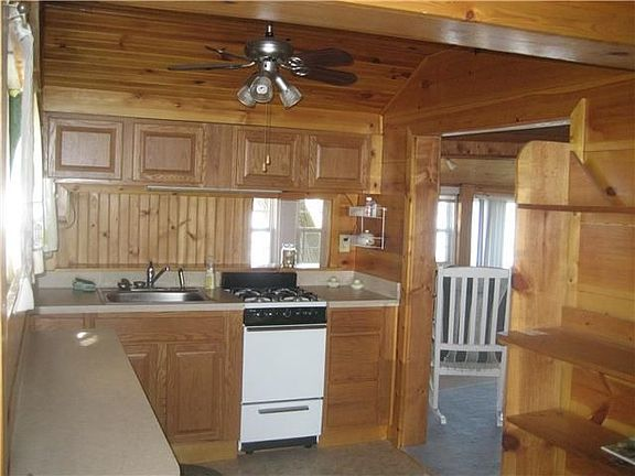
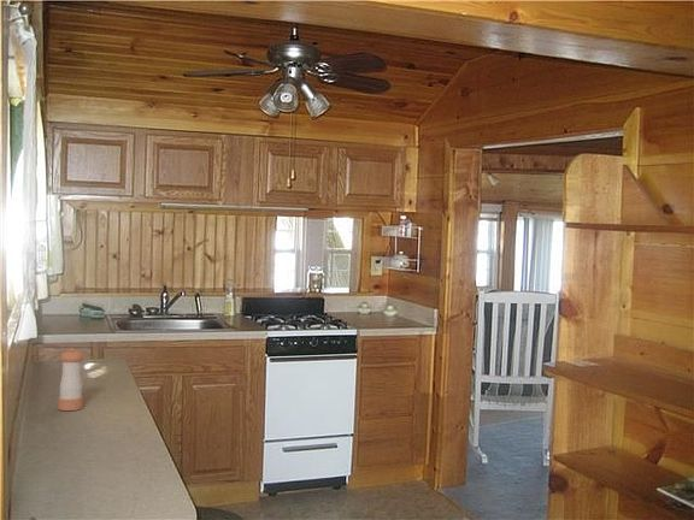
+ pepper shaker (71, 378)
